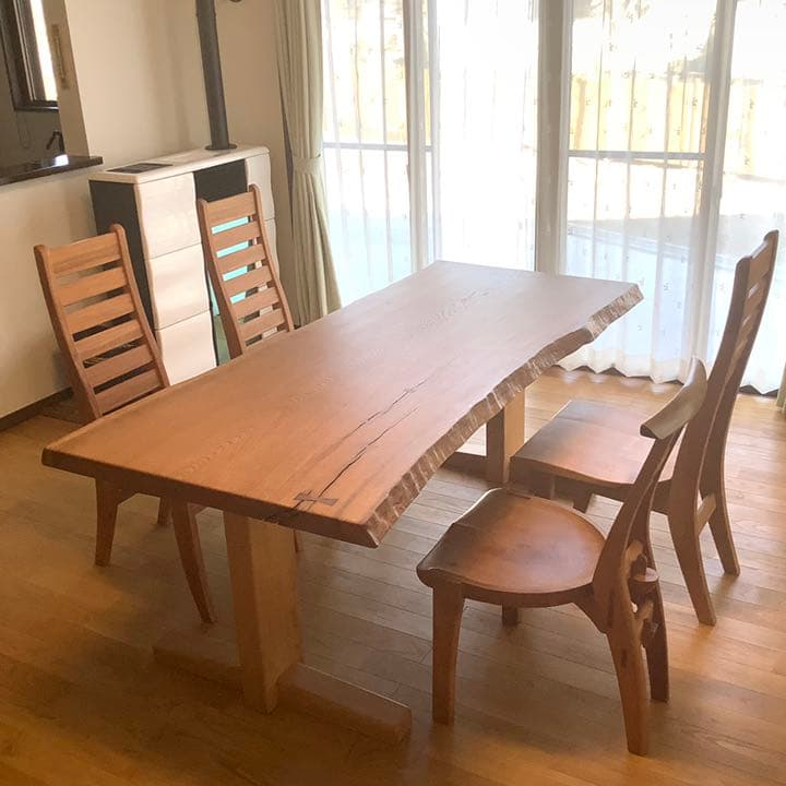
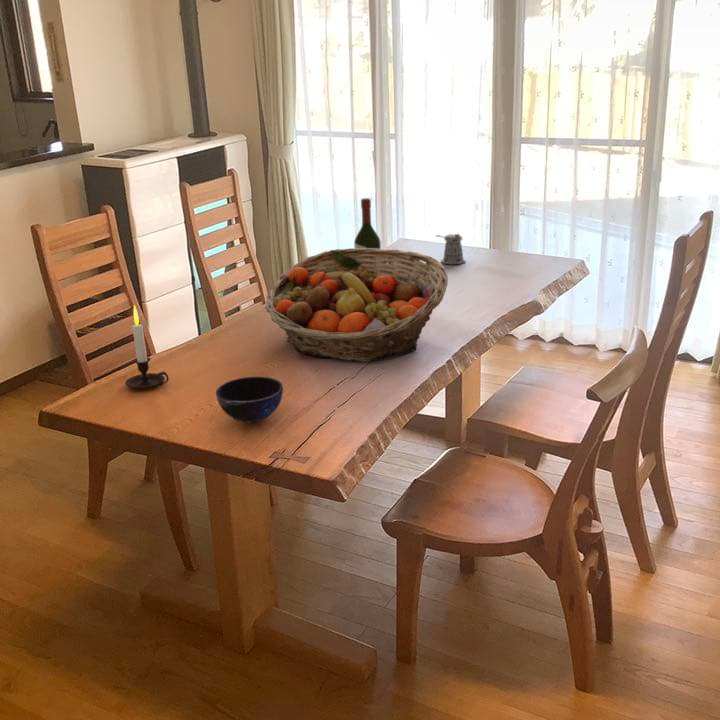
+ pepper shaker (451, 247)
+ bowl (250, 404)
+ candle (144, 345)
+ wine bottle (367, 248)
+ fruit basket (355, 302)
